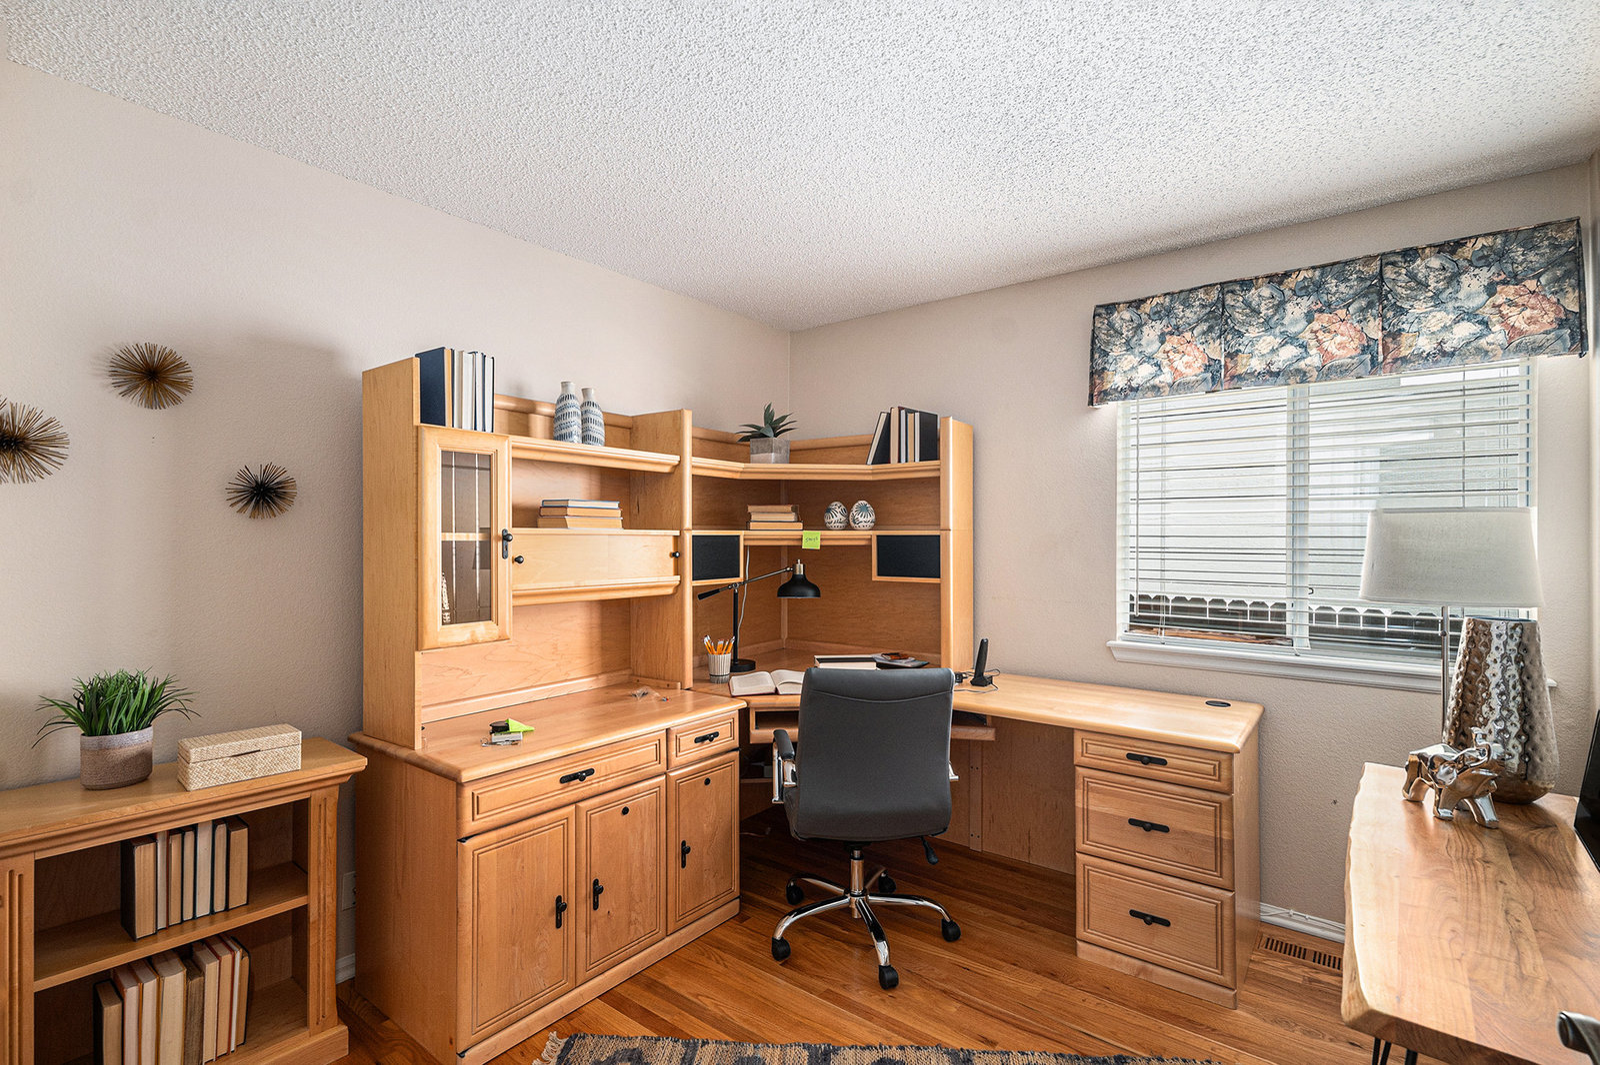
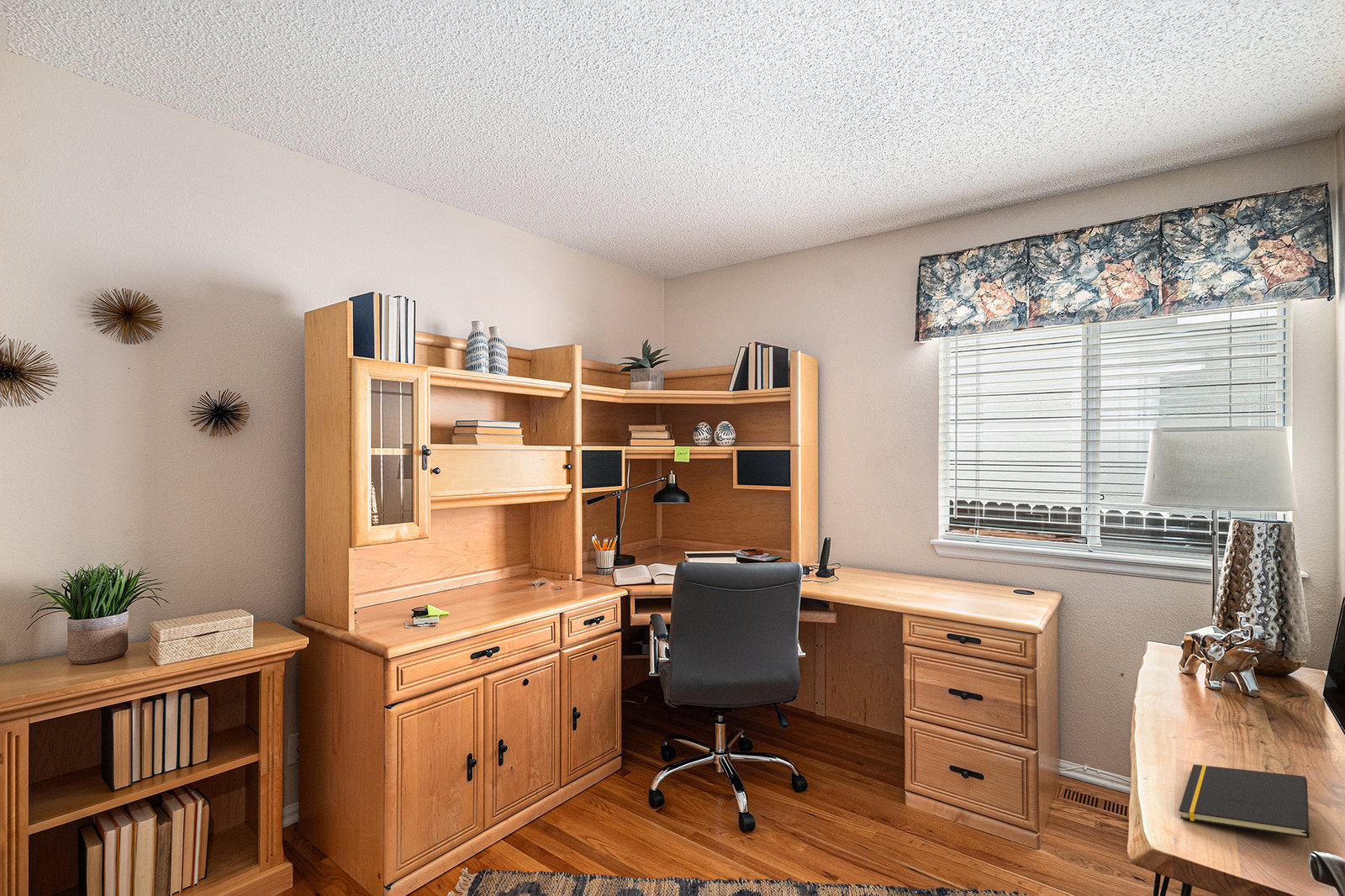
+ notepad (1244, 797)
